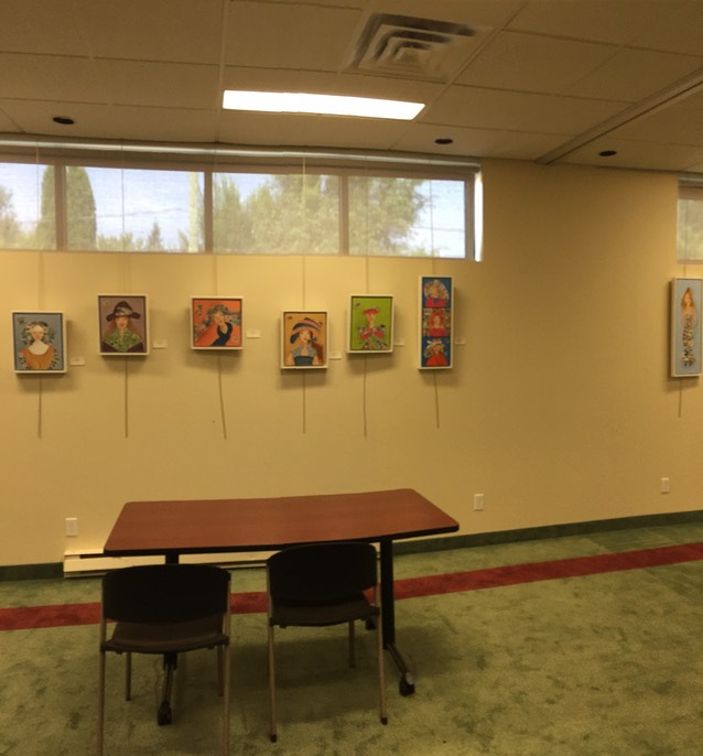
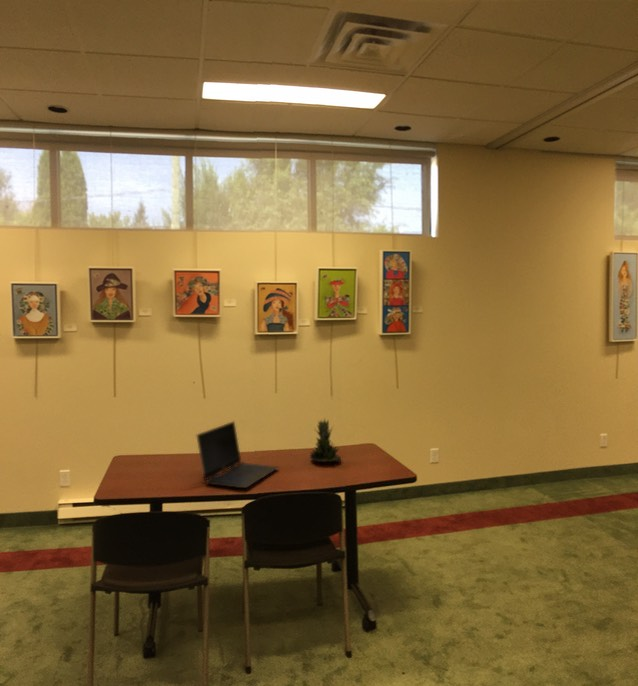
+ succulent plant (325, 440)
+ laptop computer (239, 453)
